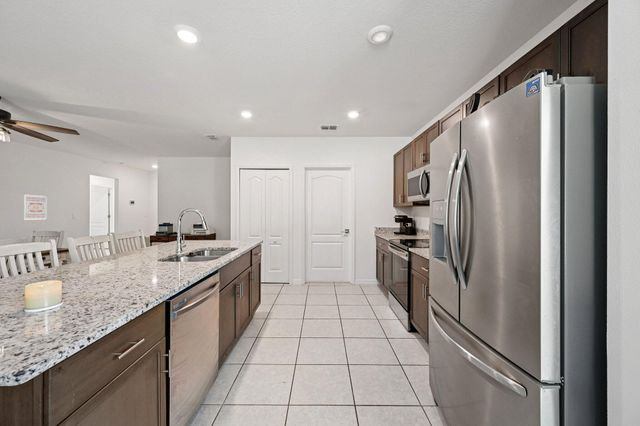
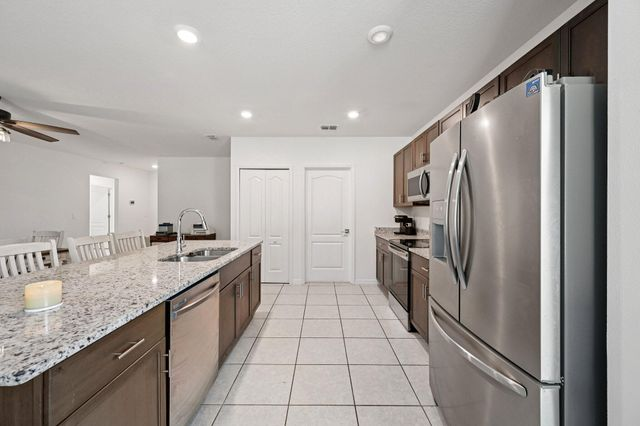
- wall art (35, 207)
